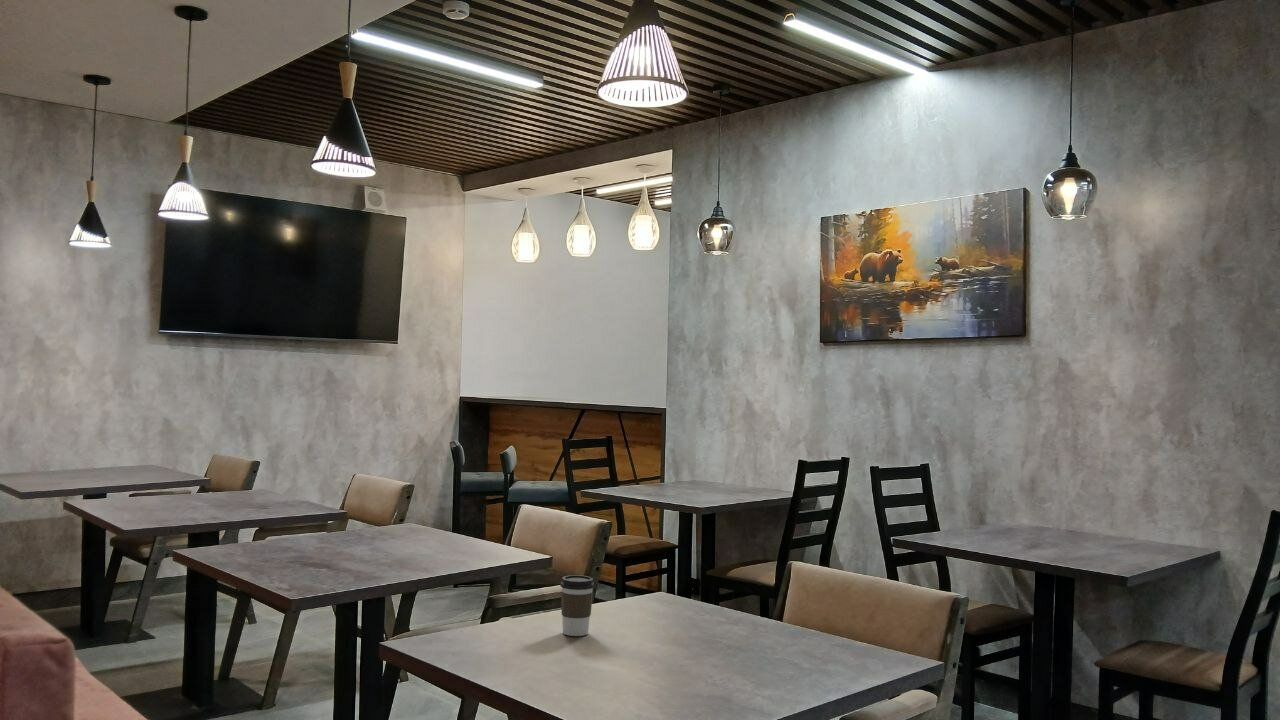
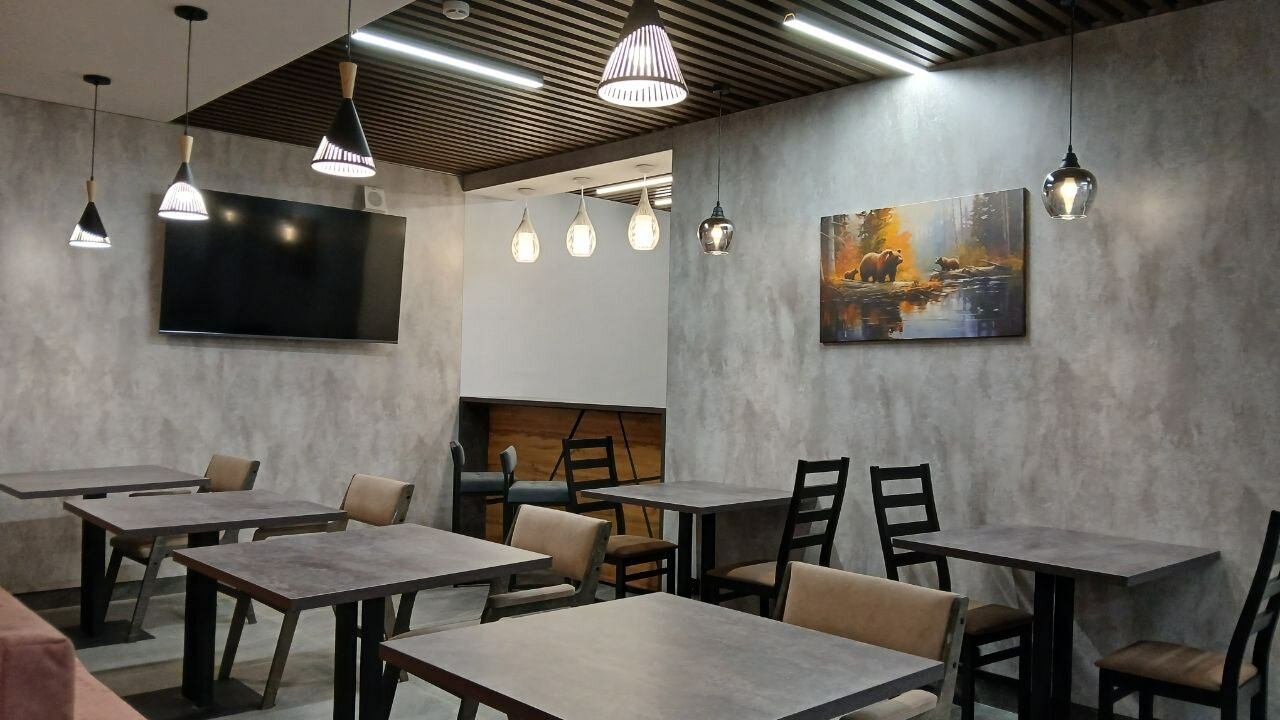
- coffee cup (576, 605)
